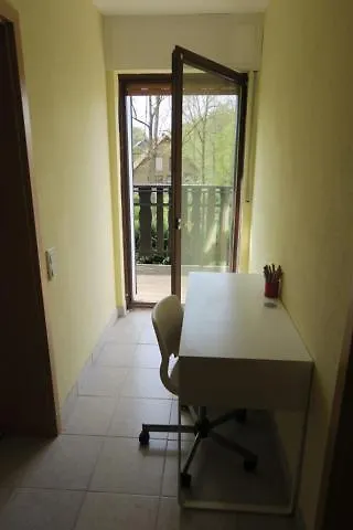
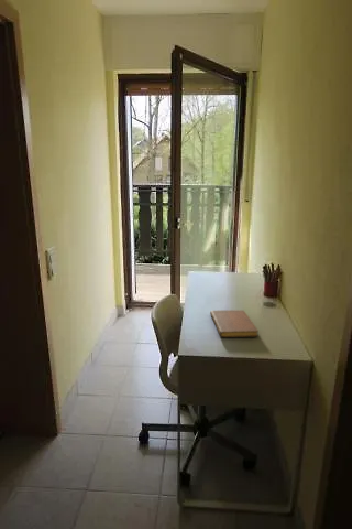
+ notebook (232, 322)
